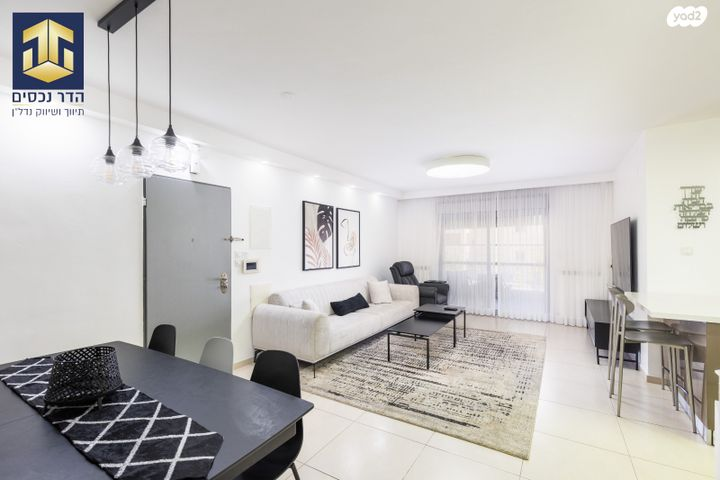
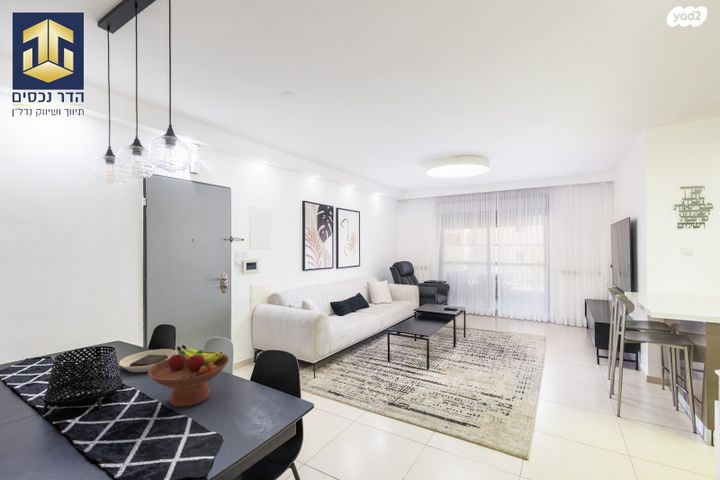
+ fruit bowl (190, 374)
+ plate (149, 361)
